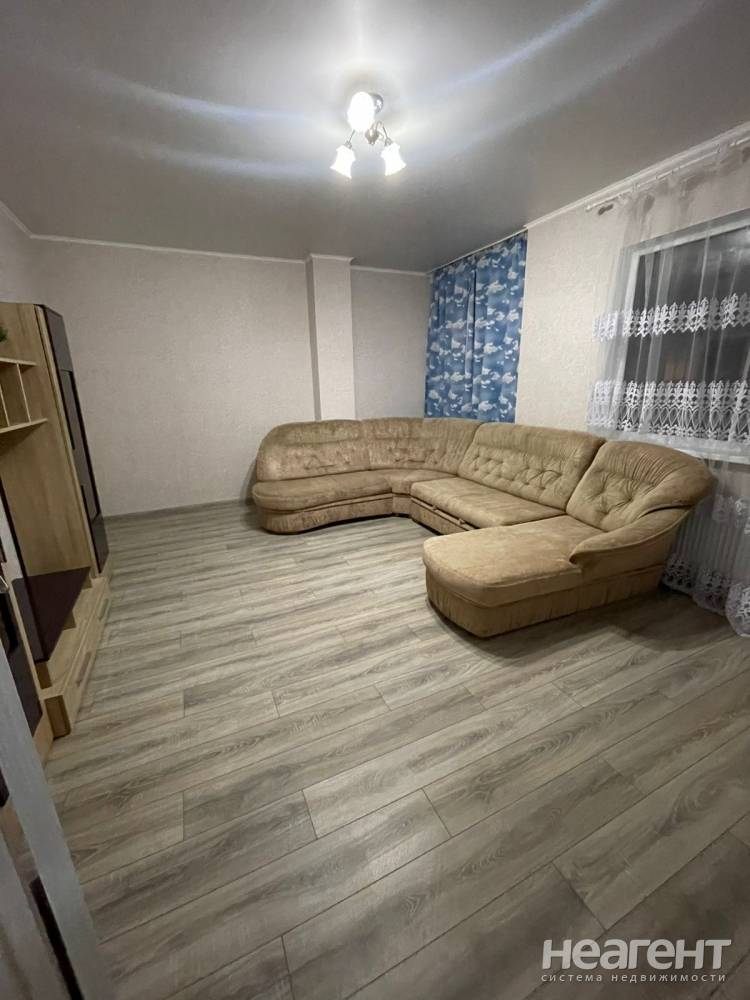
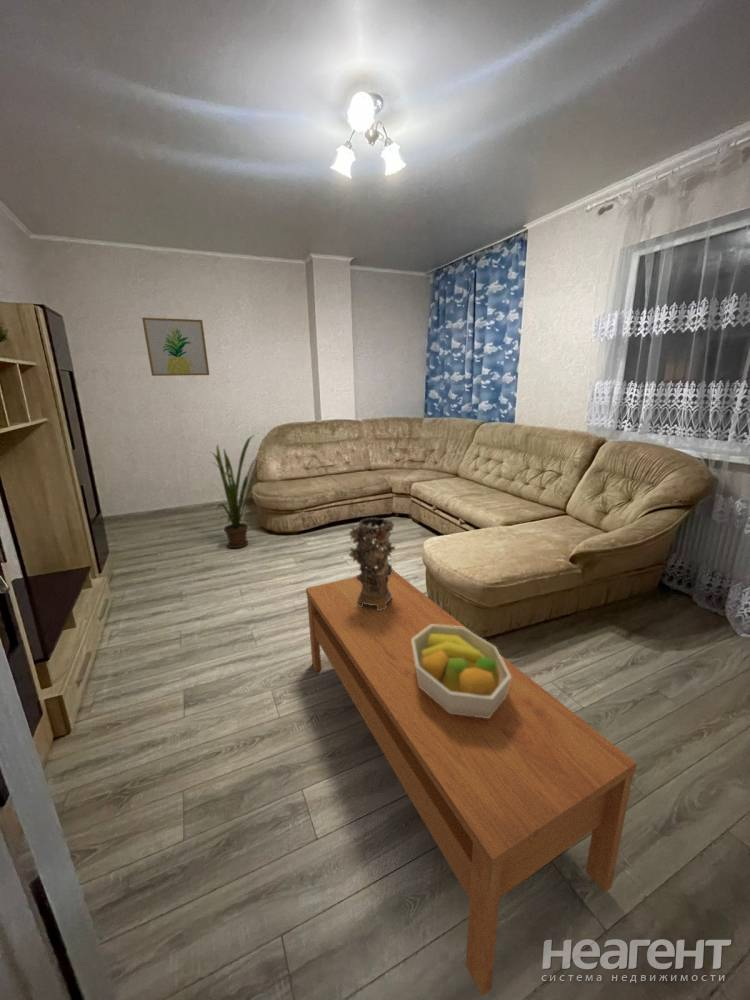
+ coffee table (418, 698)
+ fruit bowl (457, 663)
+ wall art (177, 347)
+ house plant (234, 492)
+ decorative vase (376, 563)
